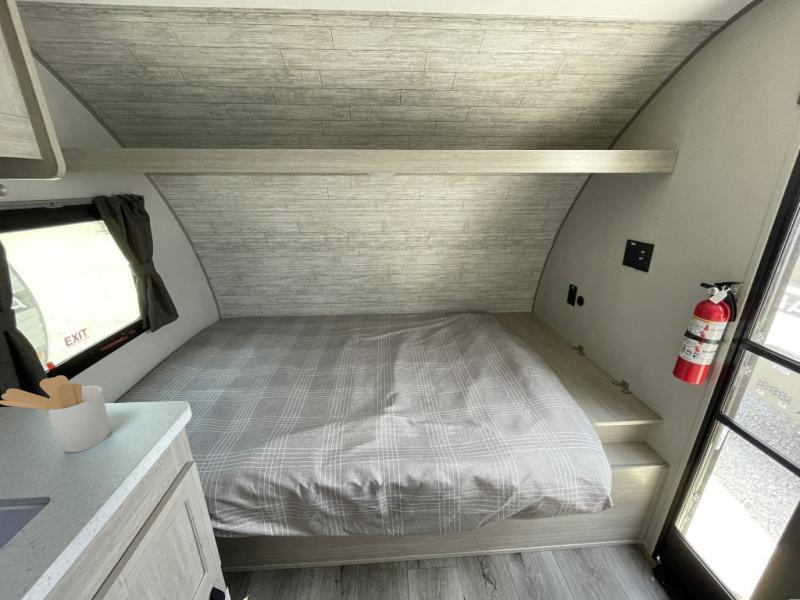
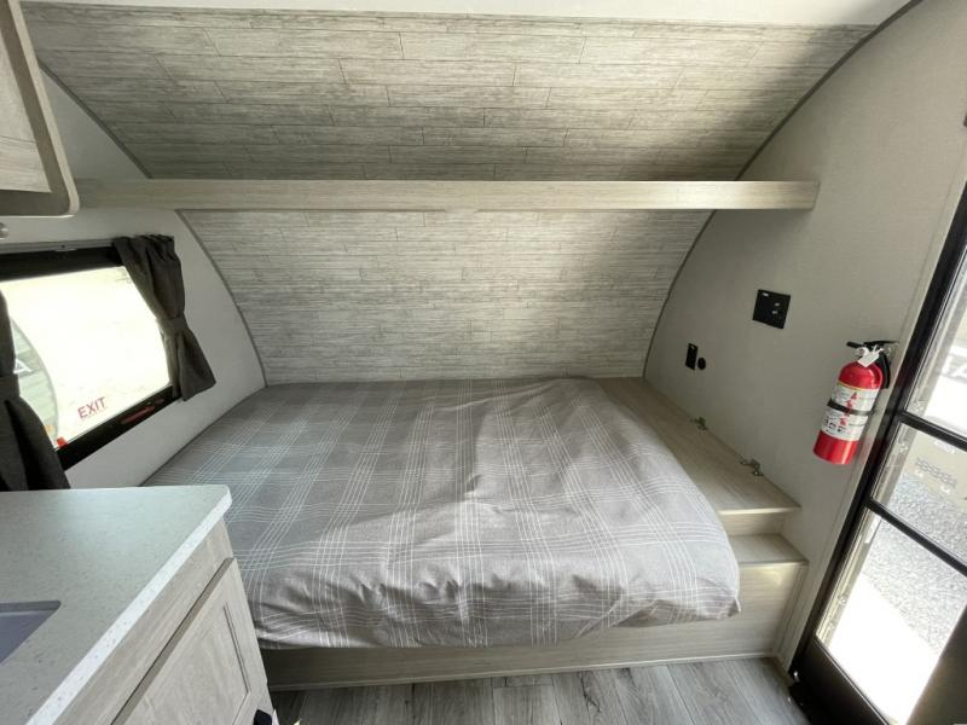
- utensil holder (61, 413)
